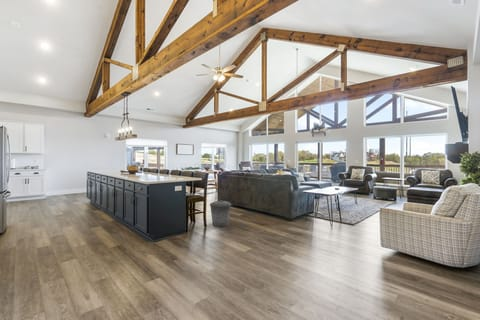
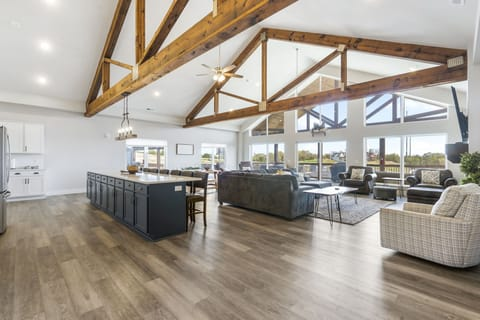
- trash can (220, 212)
